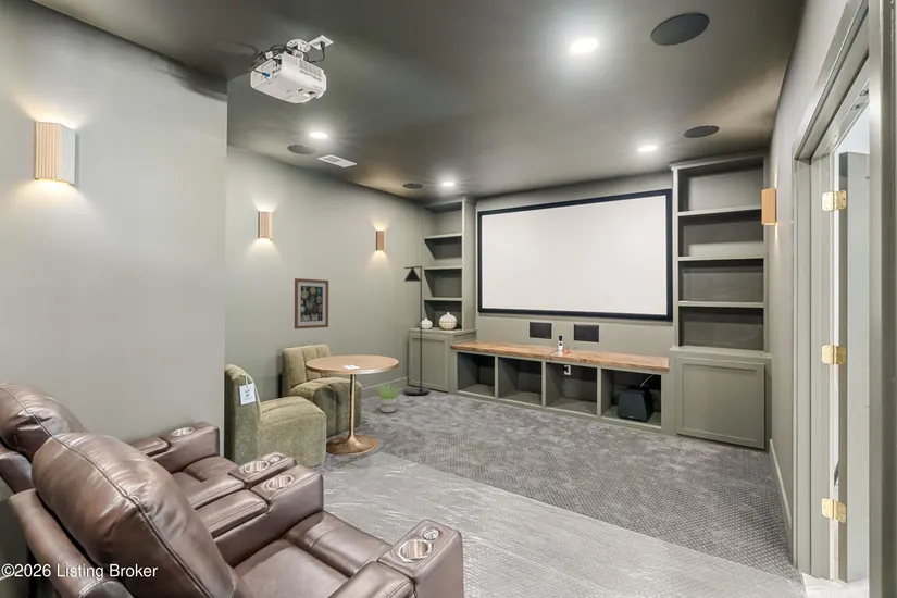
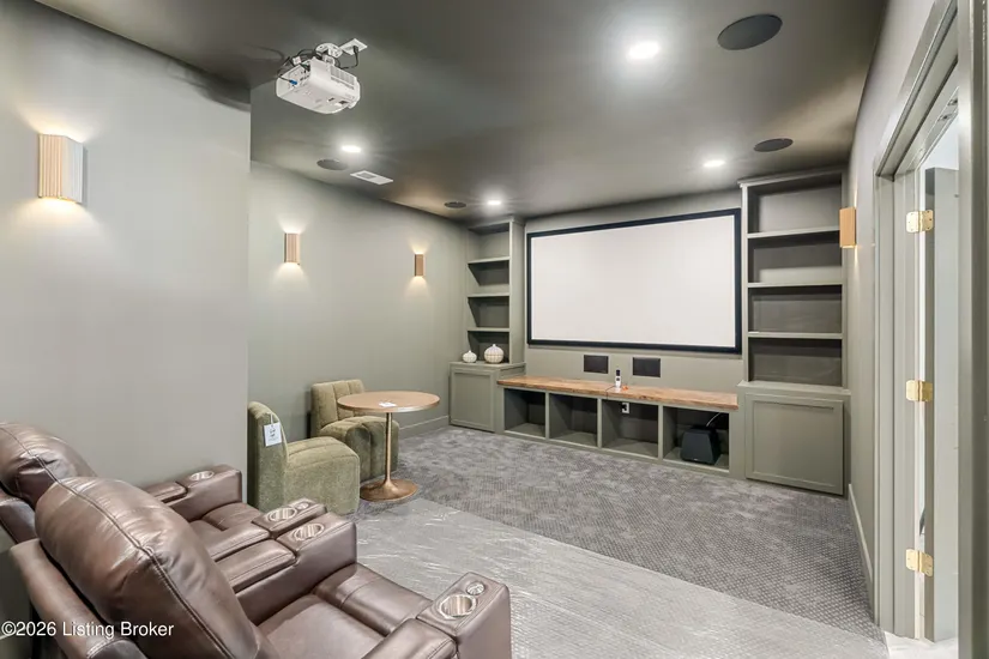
- wall art (312, 303)
- potted plant (388, 398)
- floor lamp (421, 328)
